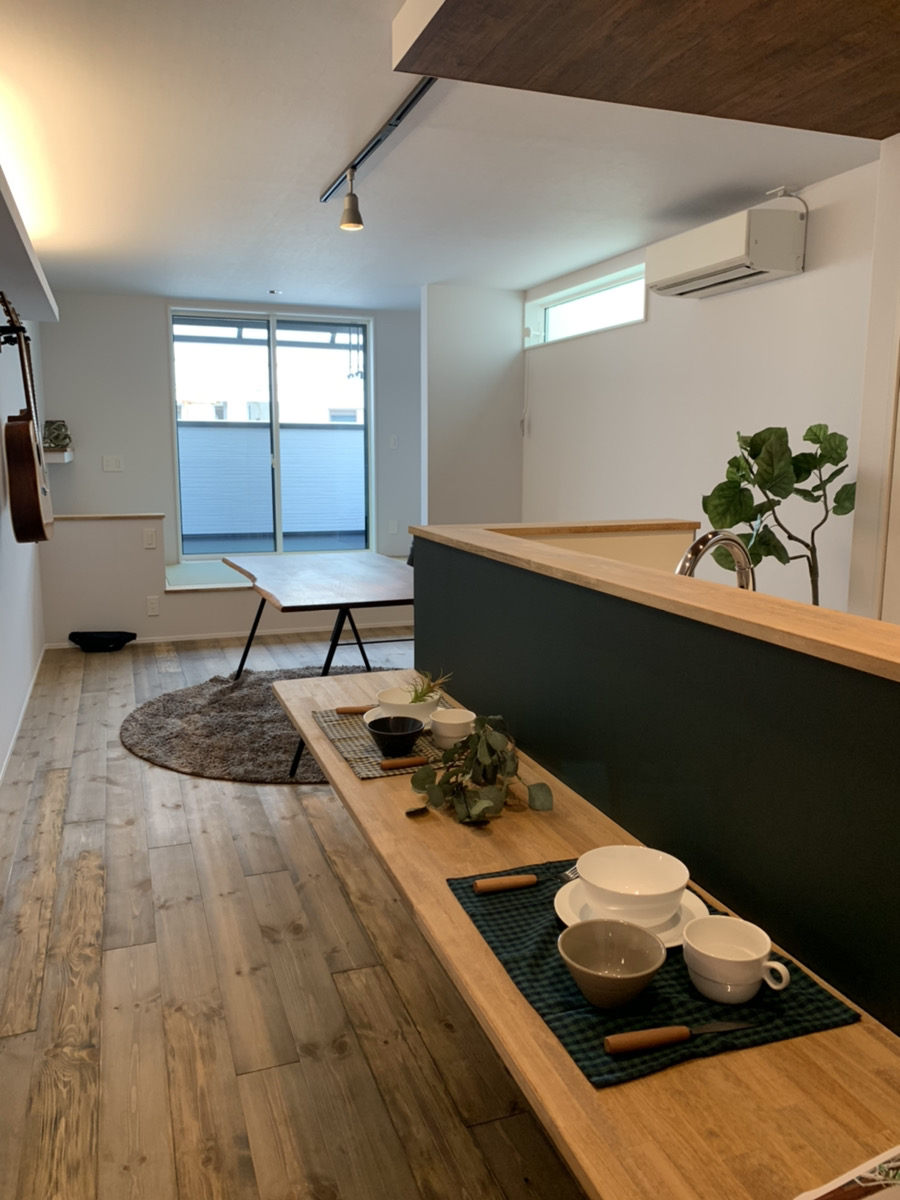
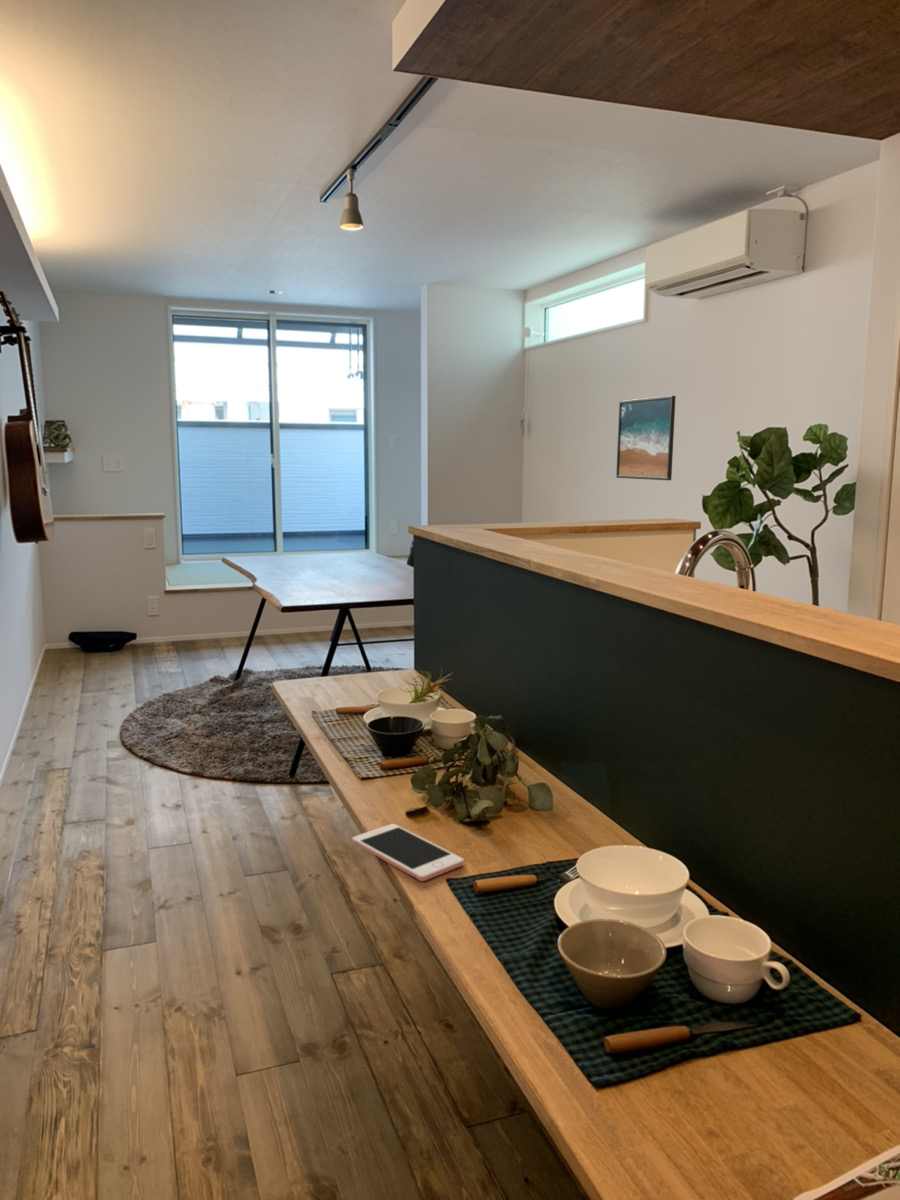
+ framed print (644, 439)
+ cell phone (406, 850)
